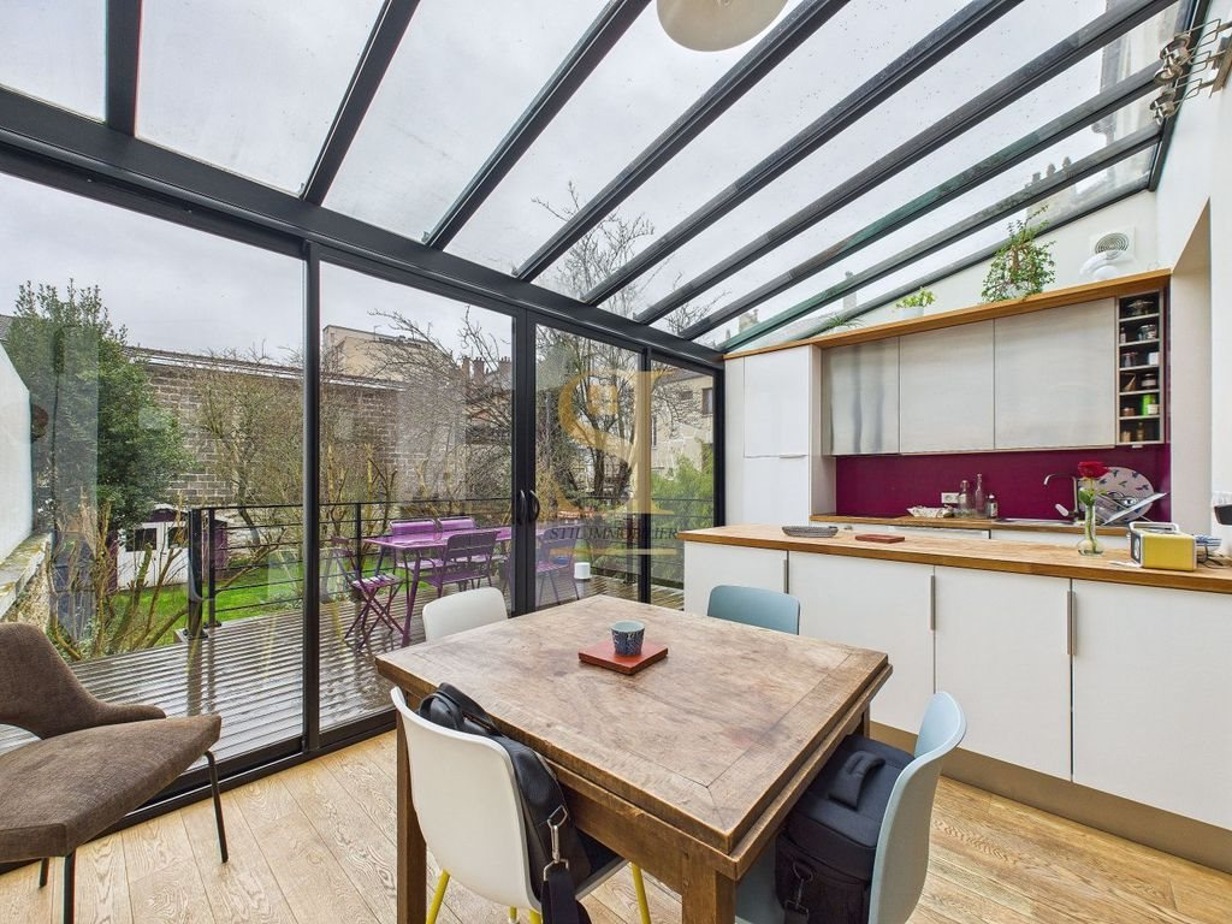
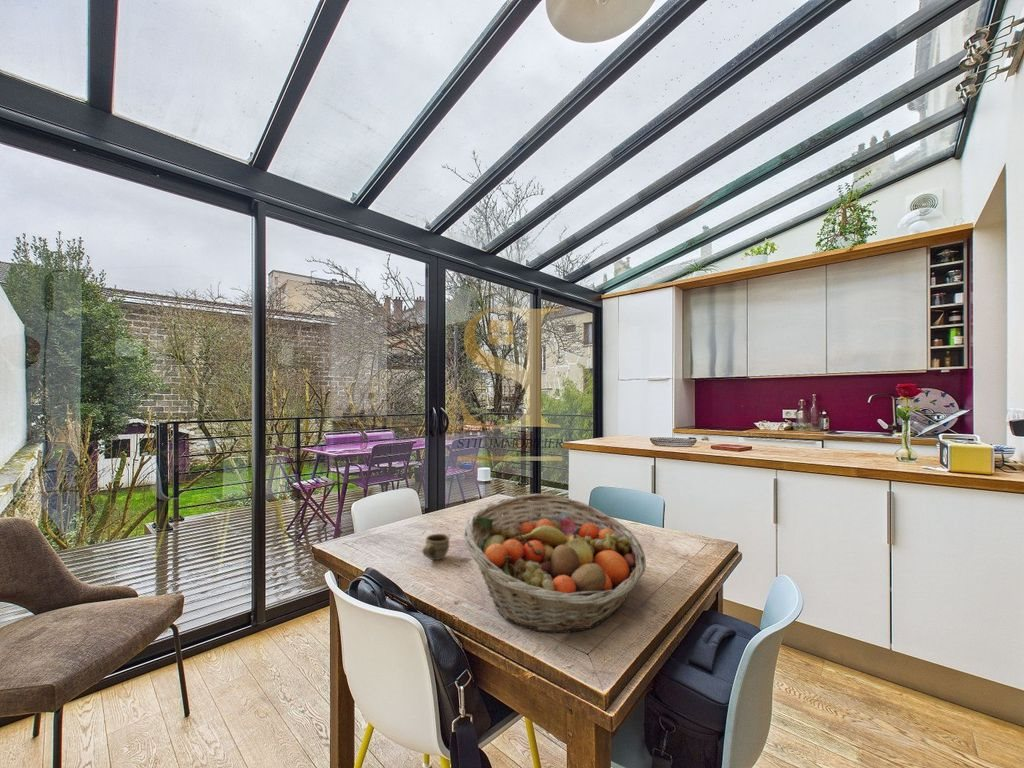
+ cup (434, 548)
+ fruit basket (556, 553)
